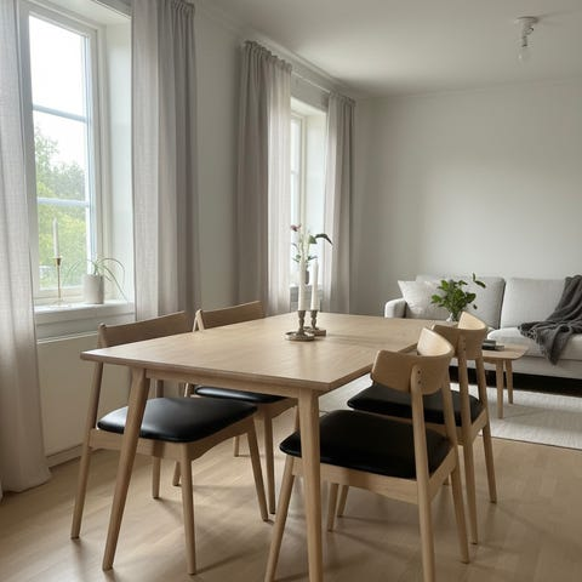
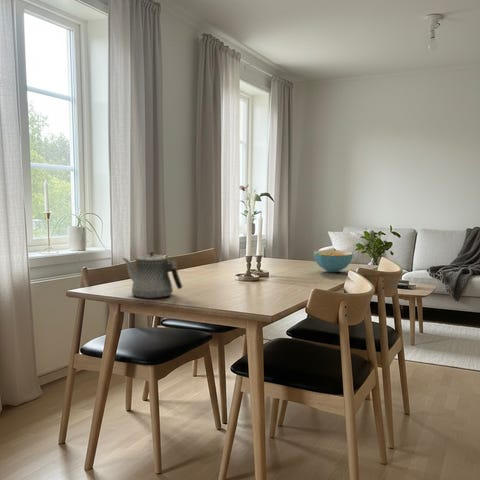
+ cereal bowl (332, 262)
+ teapot (151, 273)
